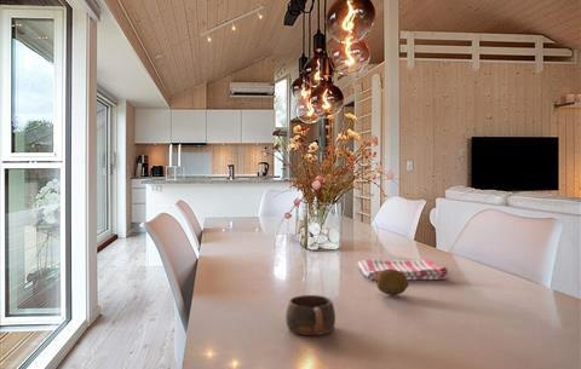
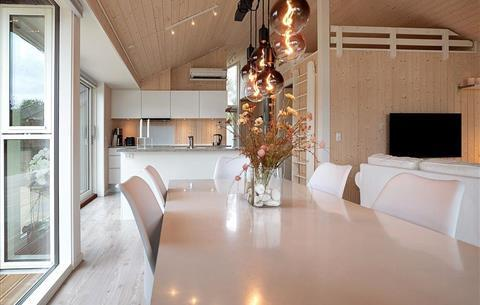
- dish towel (399, 266)
- cup (310, 316)
- fruit (391, 281)
